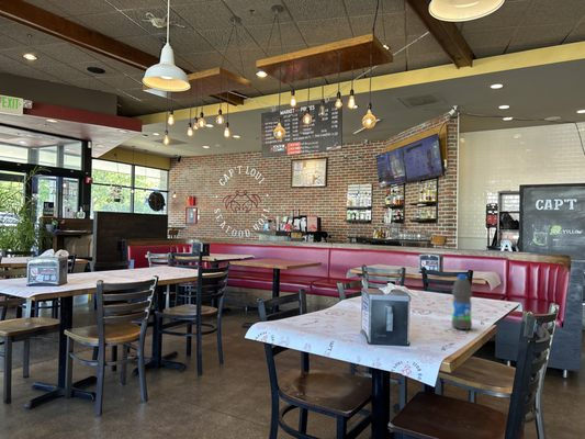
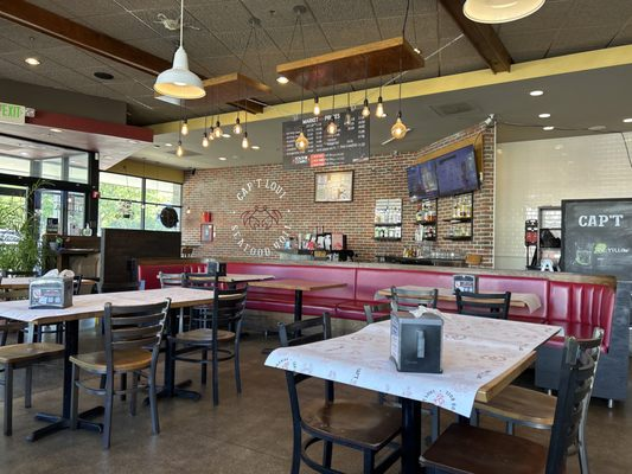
- water bottle (461, 301)
